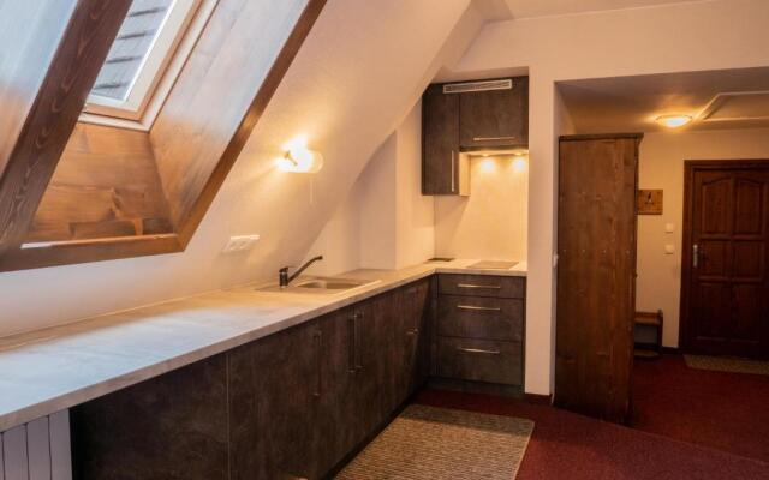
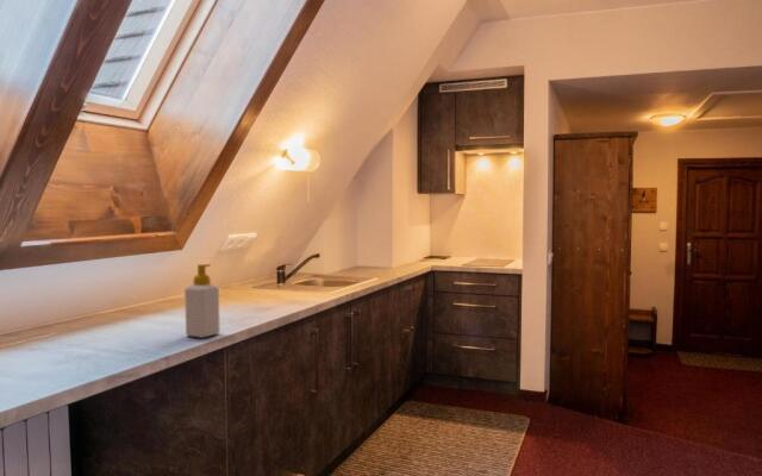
+ soap bottle (201, 300)
